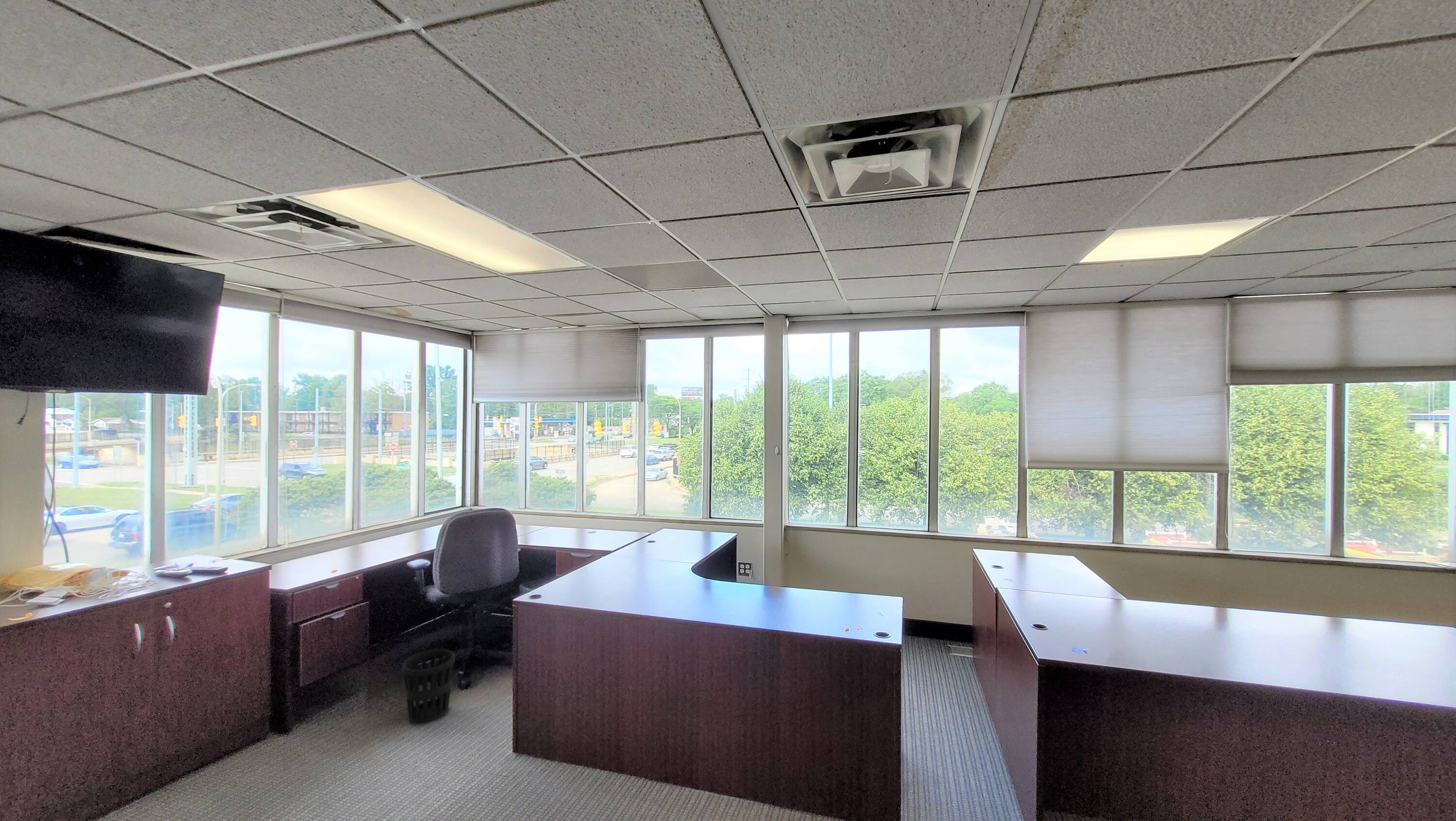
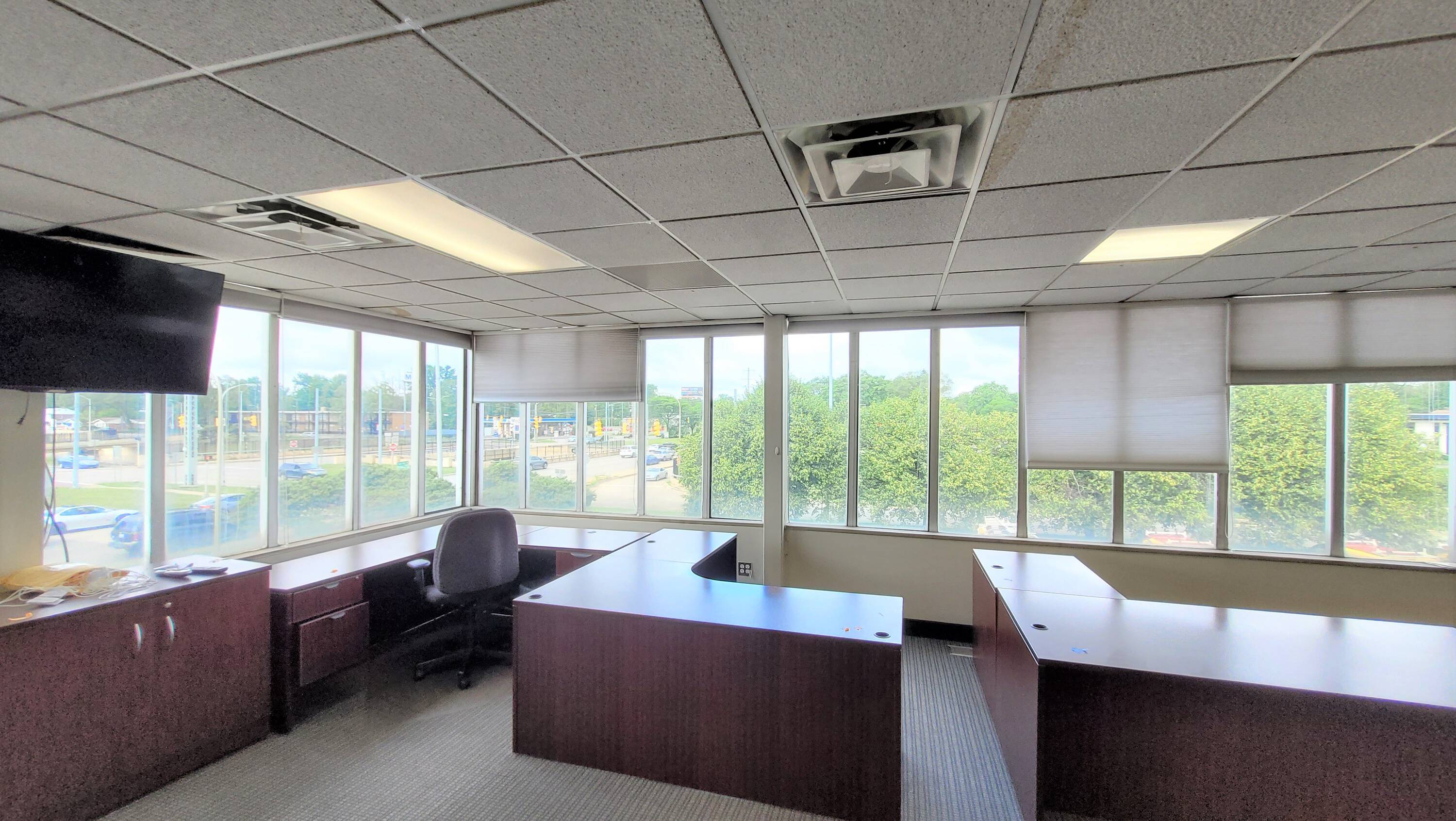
- wastebasket (430, 687)
